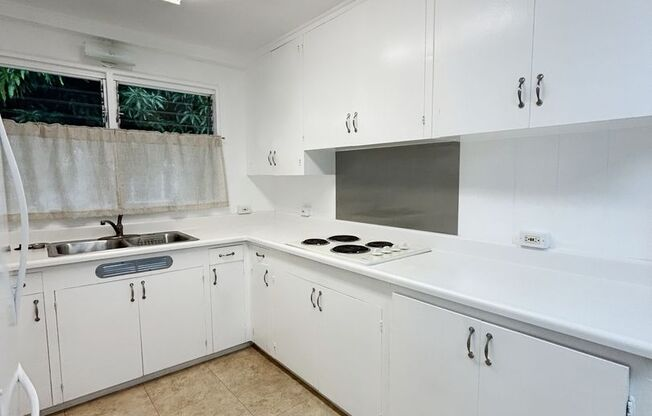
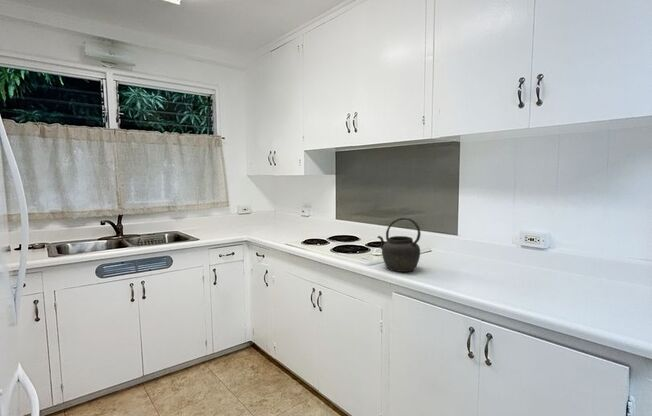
+ kettle (397, 242)
